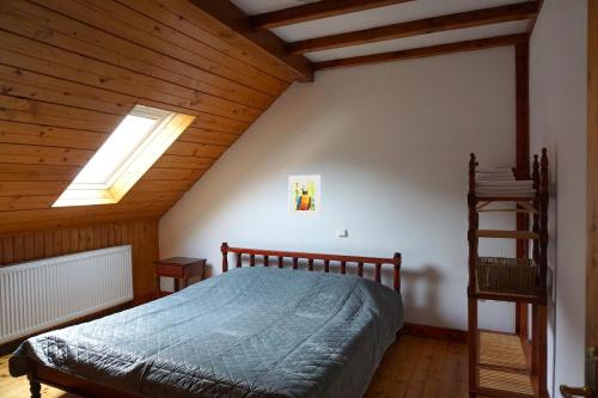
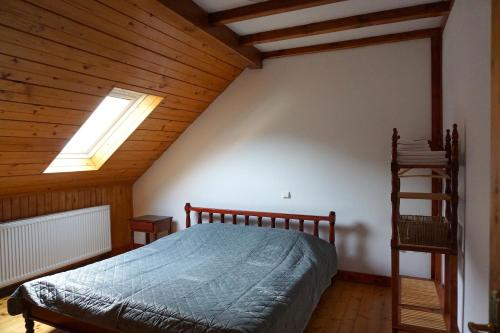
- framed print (304, 196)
